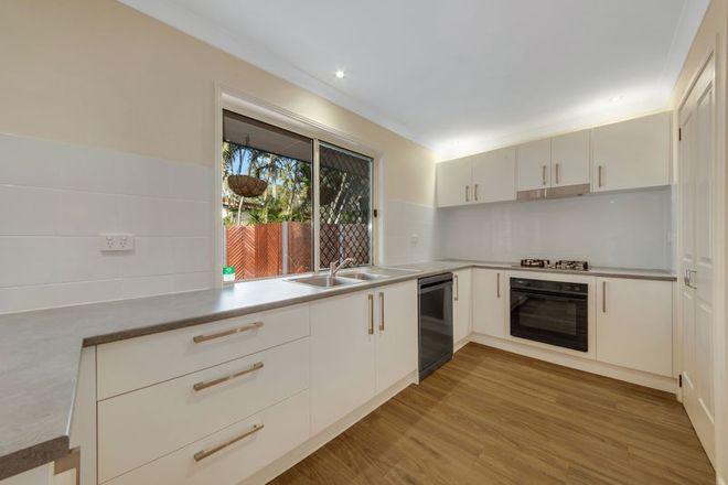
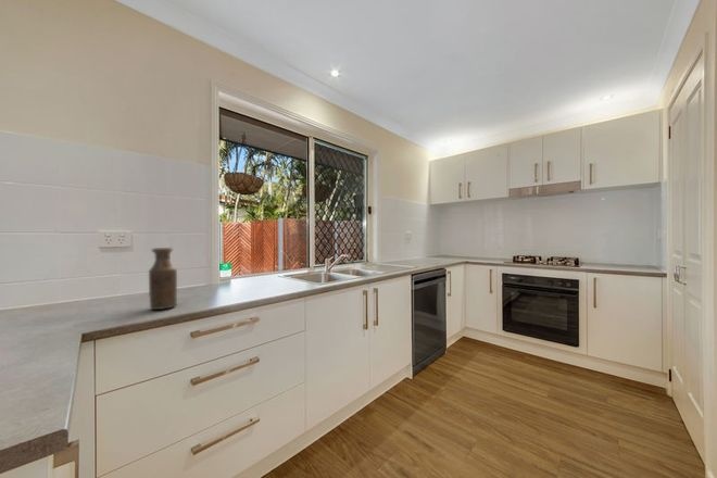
+ bottle (163, 277)
